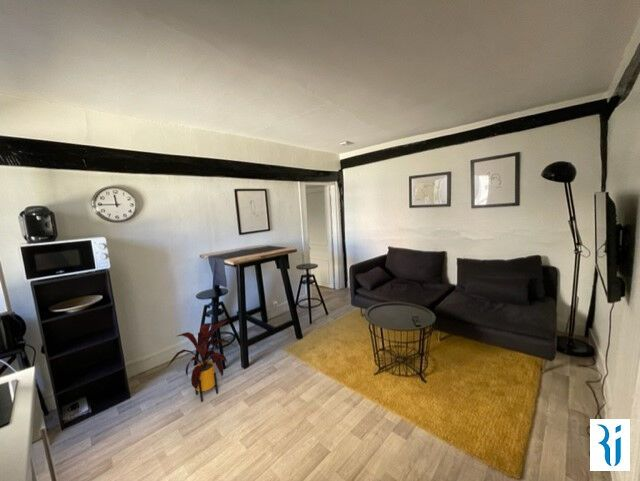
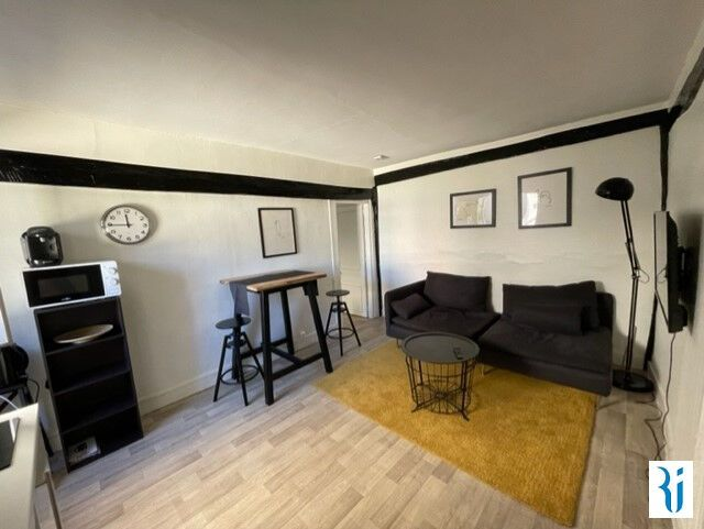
- house plant (203, 359)
